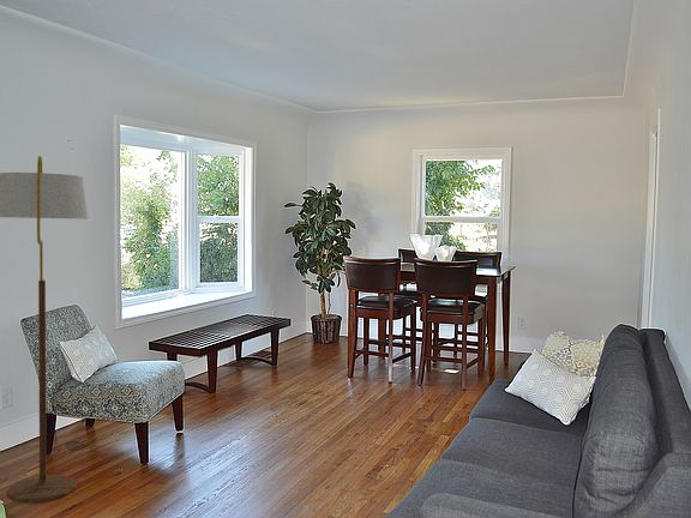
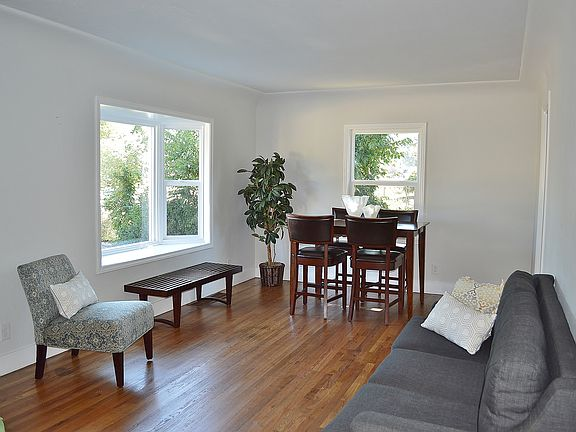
- floor lamp (41, 326)
